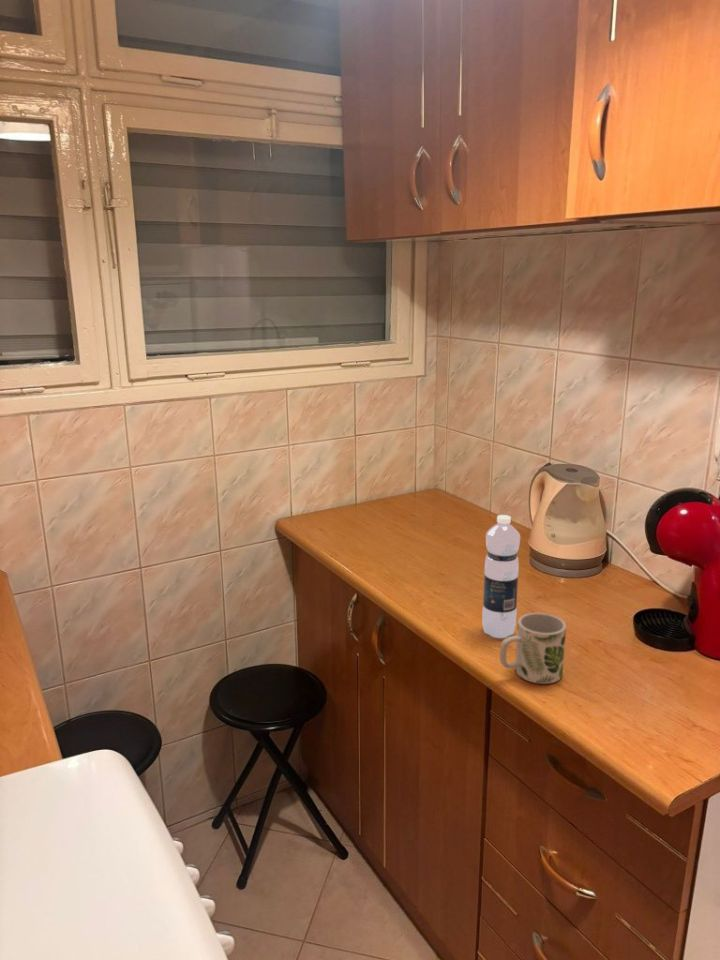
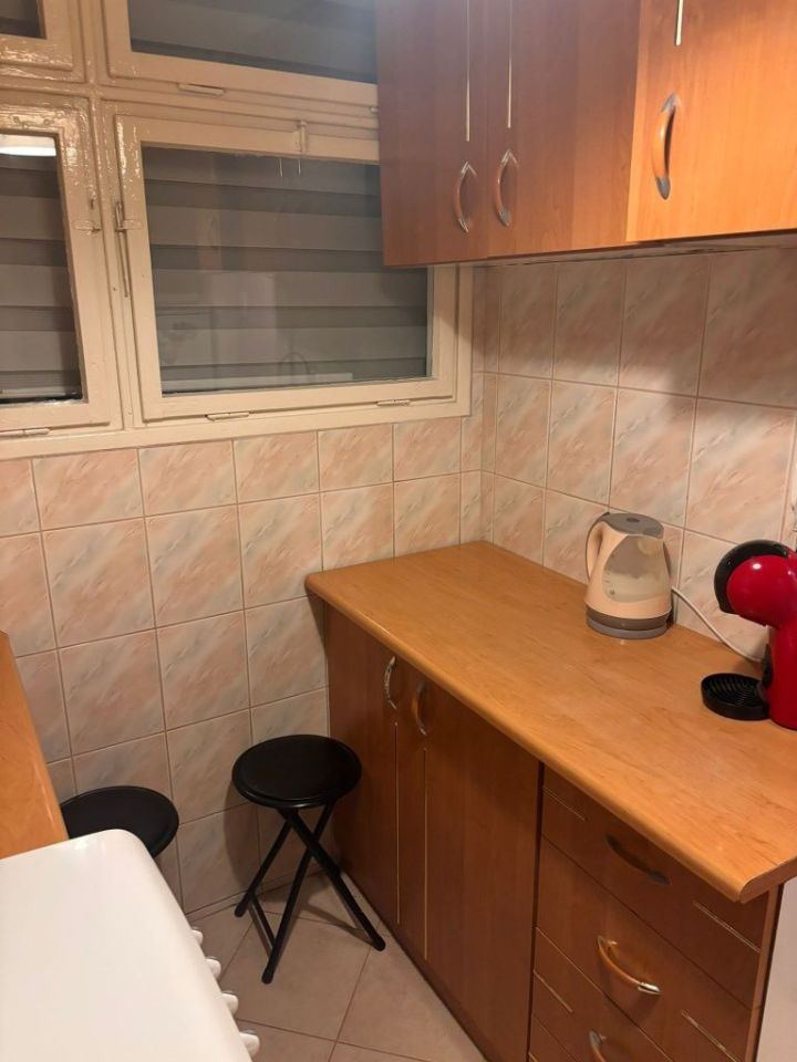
- mug (531, 649)
- water bottle (501, 575)
